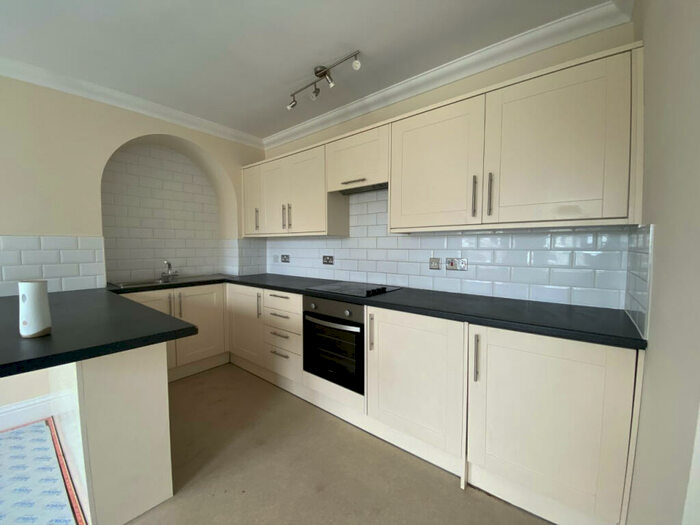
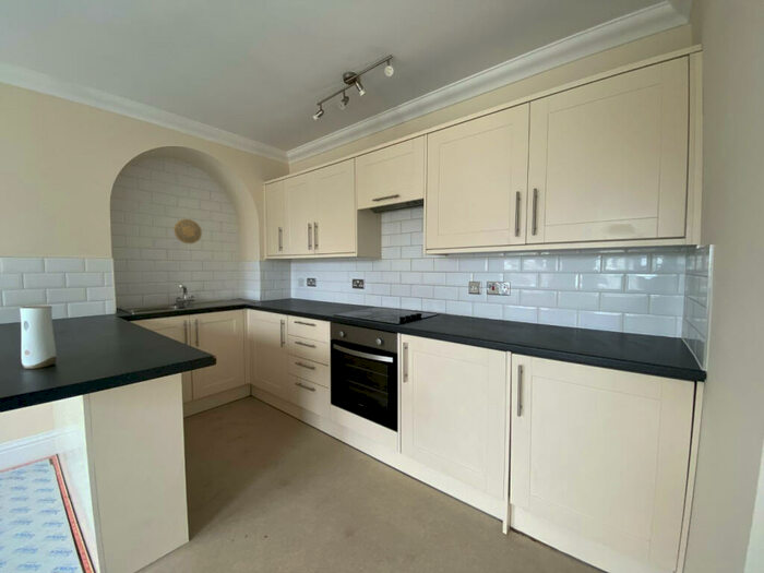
+ decorative plate (188, 231)
